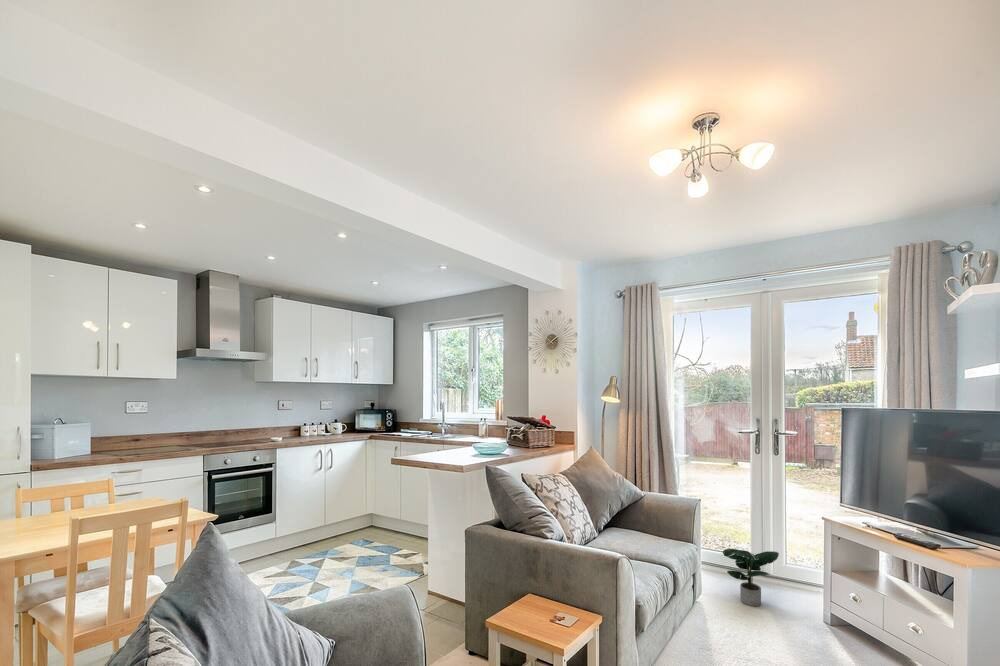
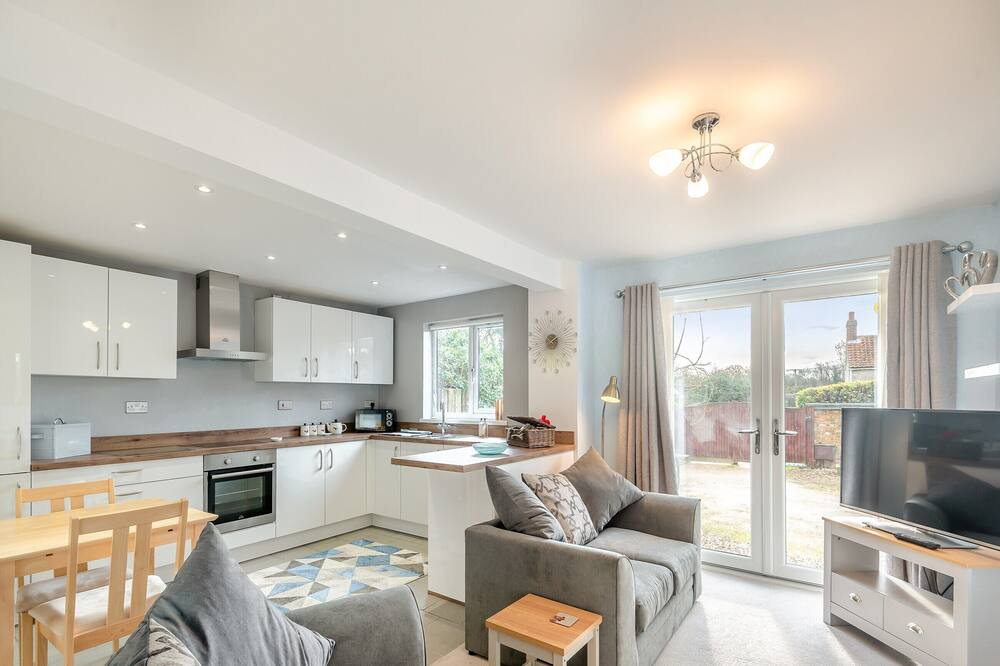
- potted plant (747, 574)
